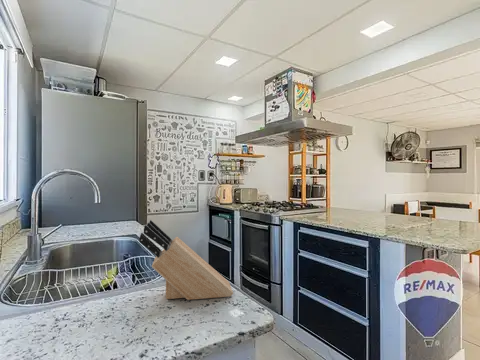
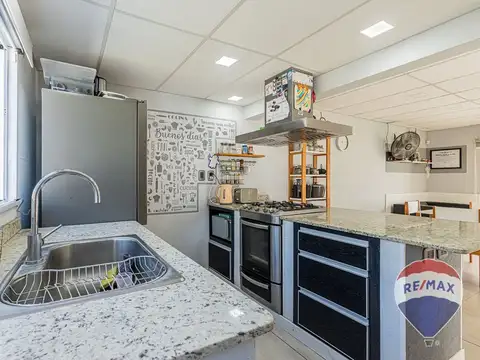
- knife block (186, 257)
